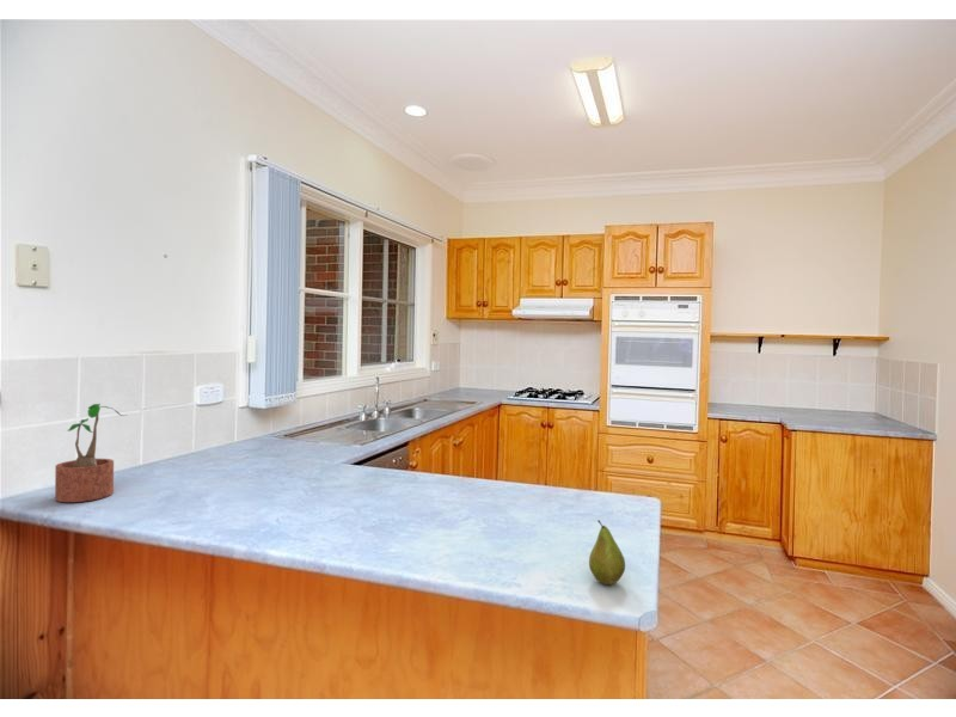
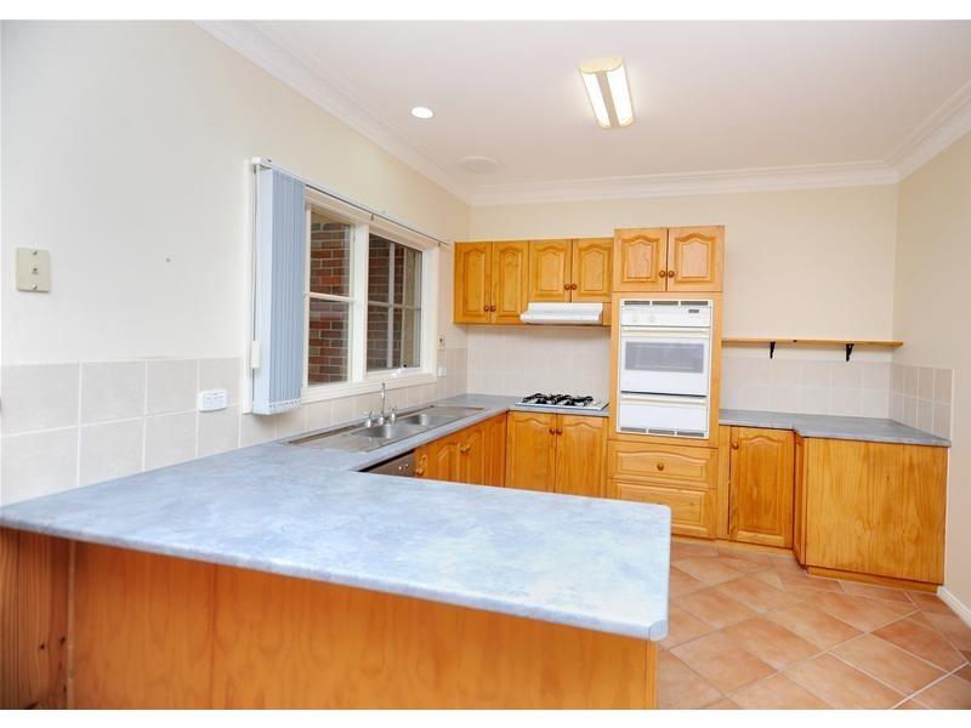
- fruit (607, 550)
- potted plant (92, 449)
